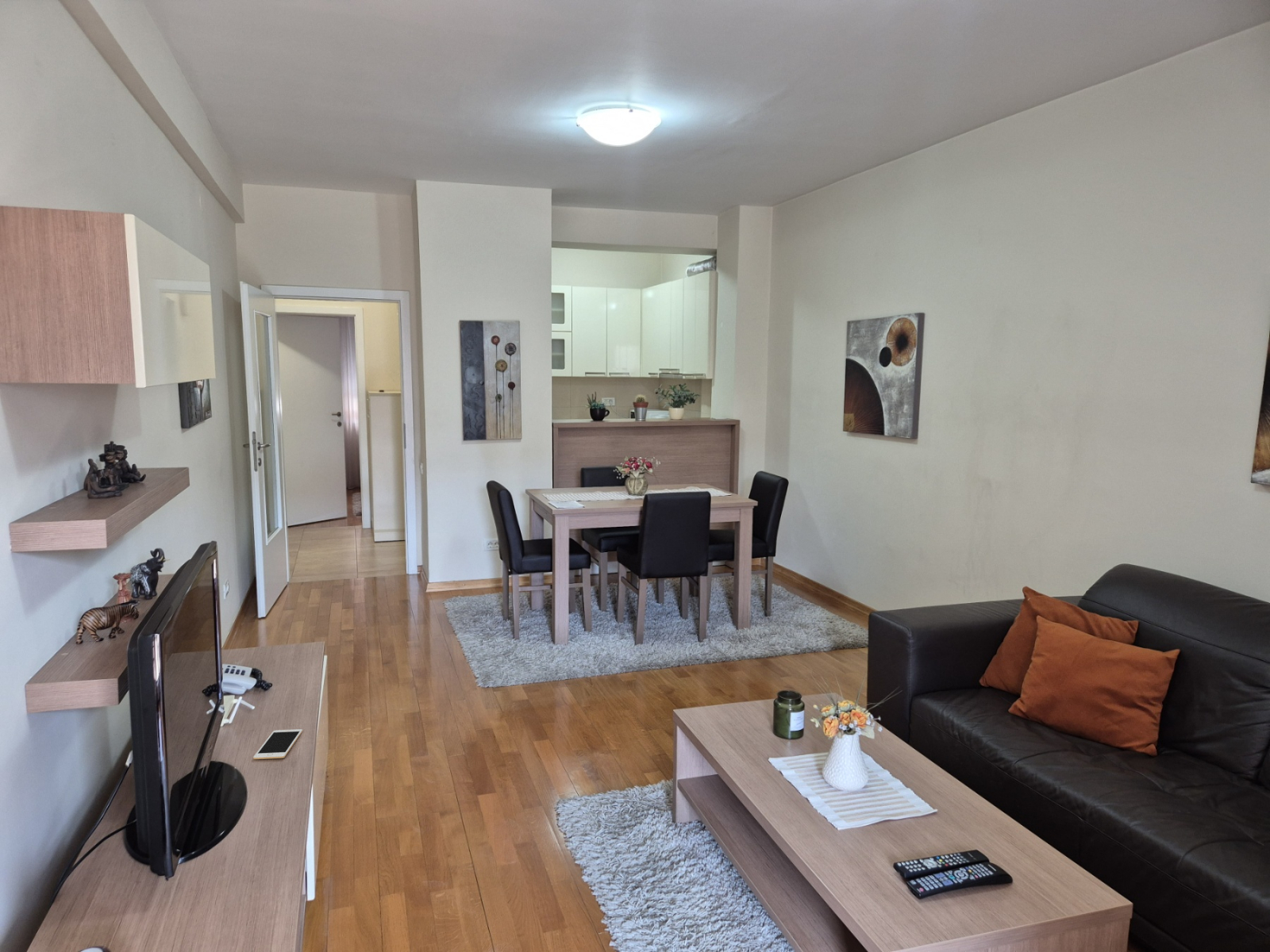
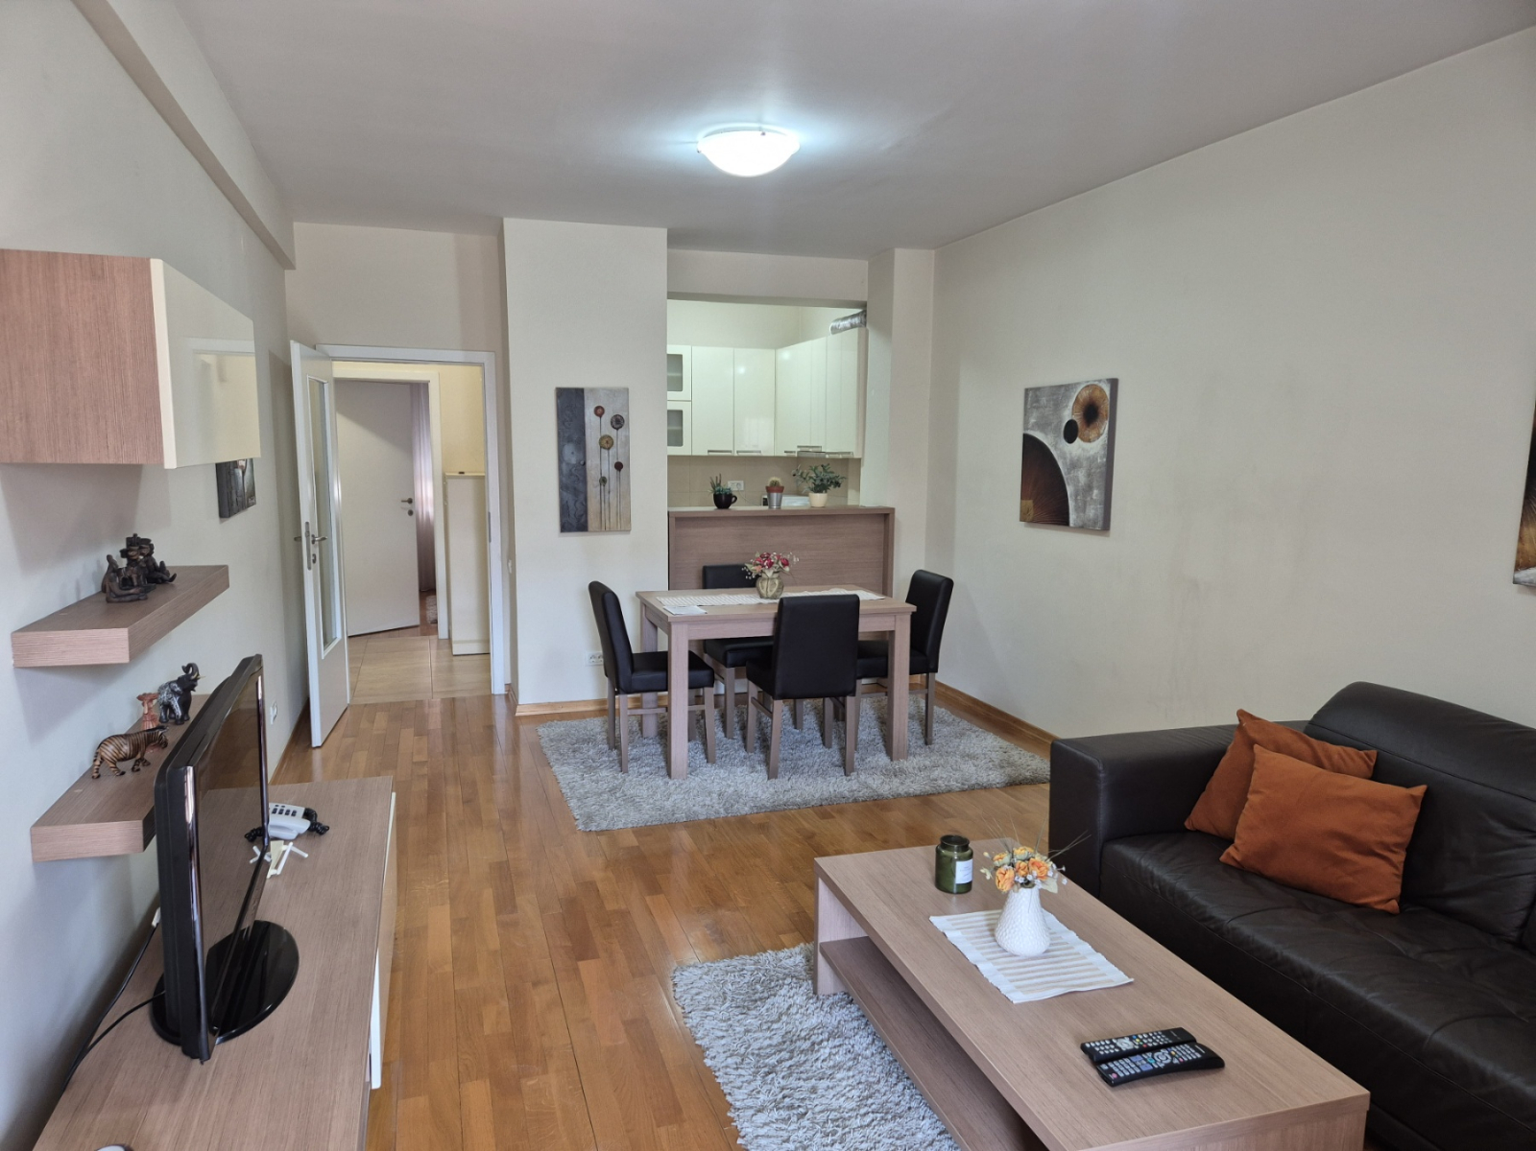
- cell phone (279, 743)
